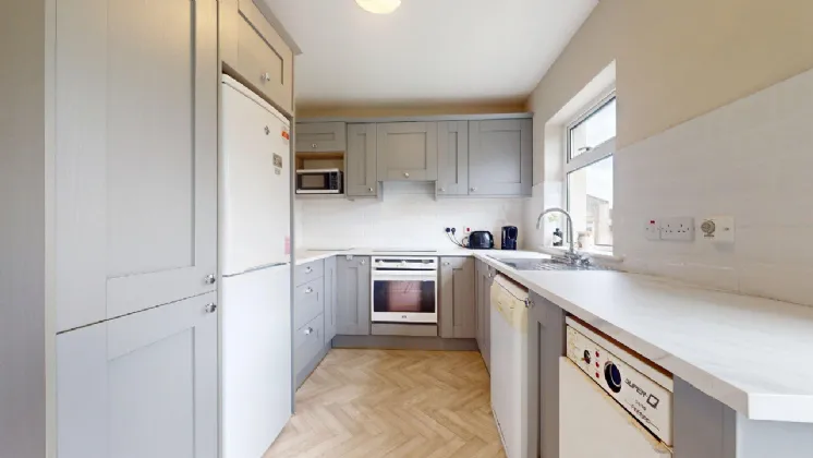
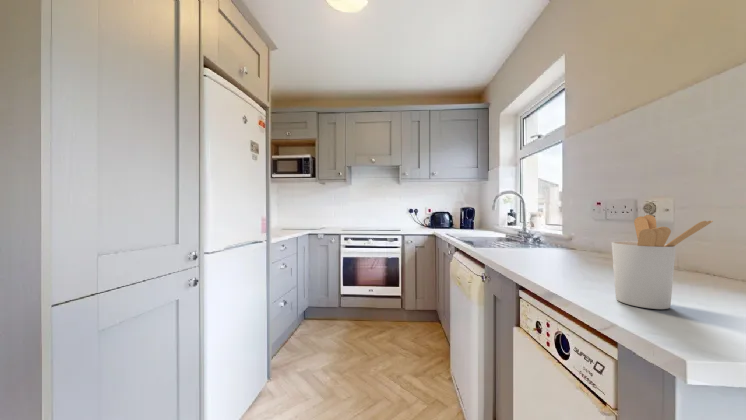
+ utensil holder (659, 260)
